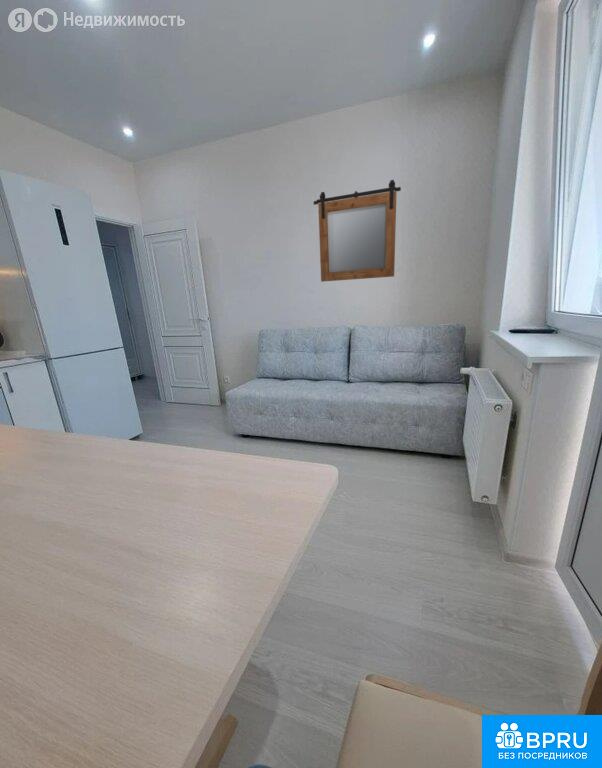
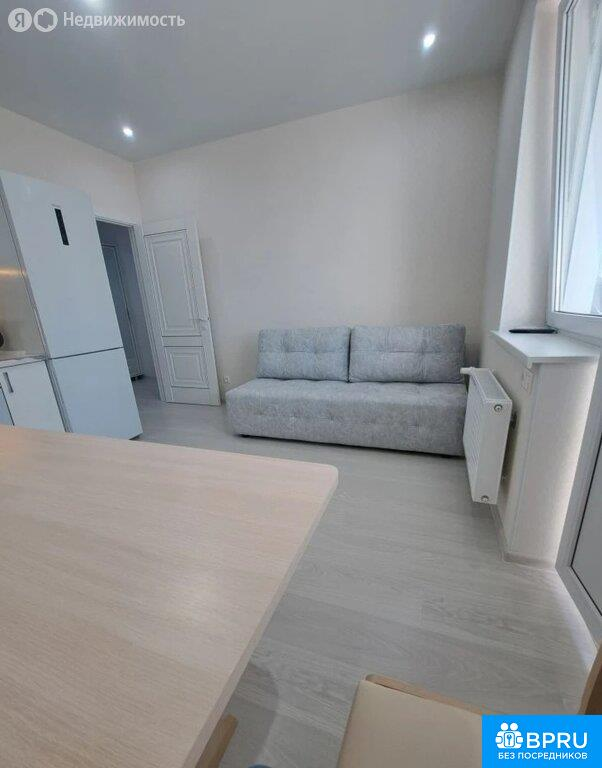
- mirror (354, 234)
